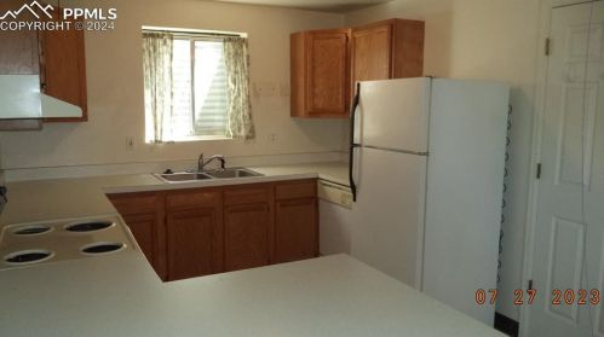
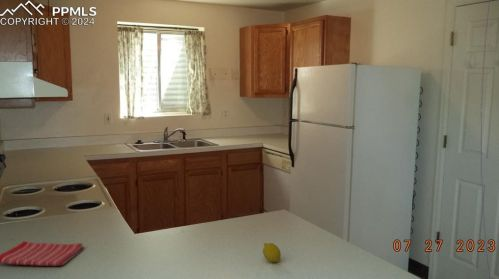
+ dish towel (41, 253)
+ fruit (271, 252)
